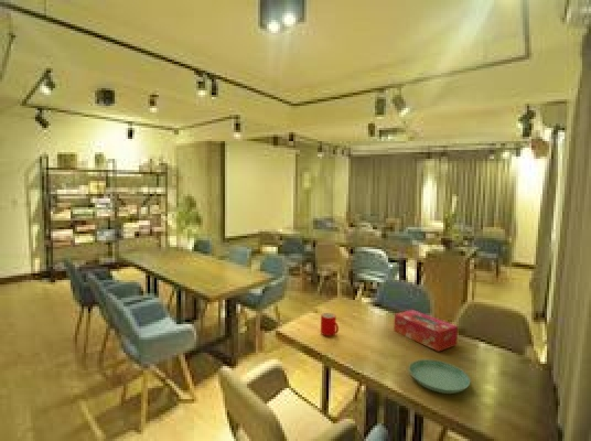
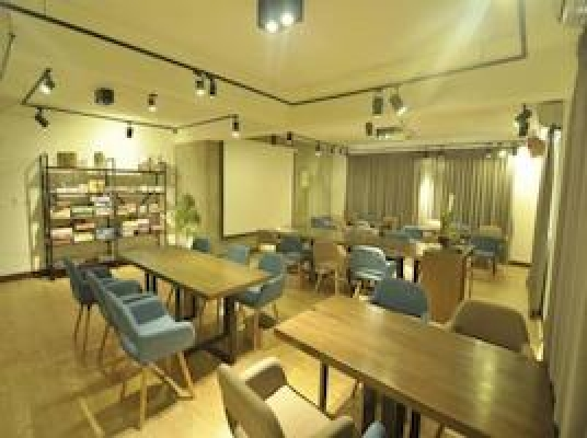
- saucer (438, 376)
- cup (330, 325)
- tissue box (423, 329)
